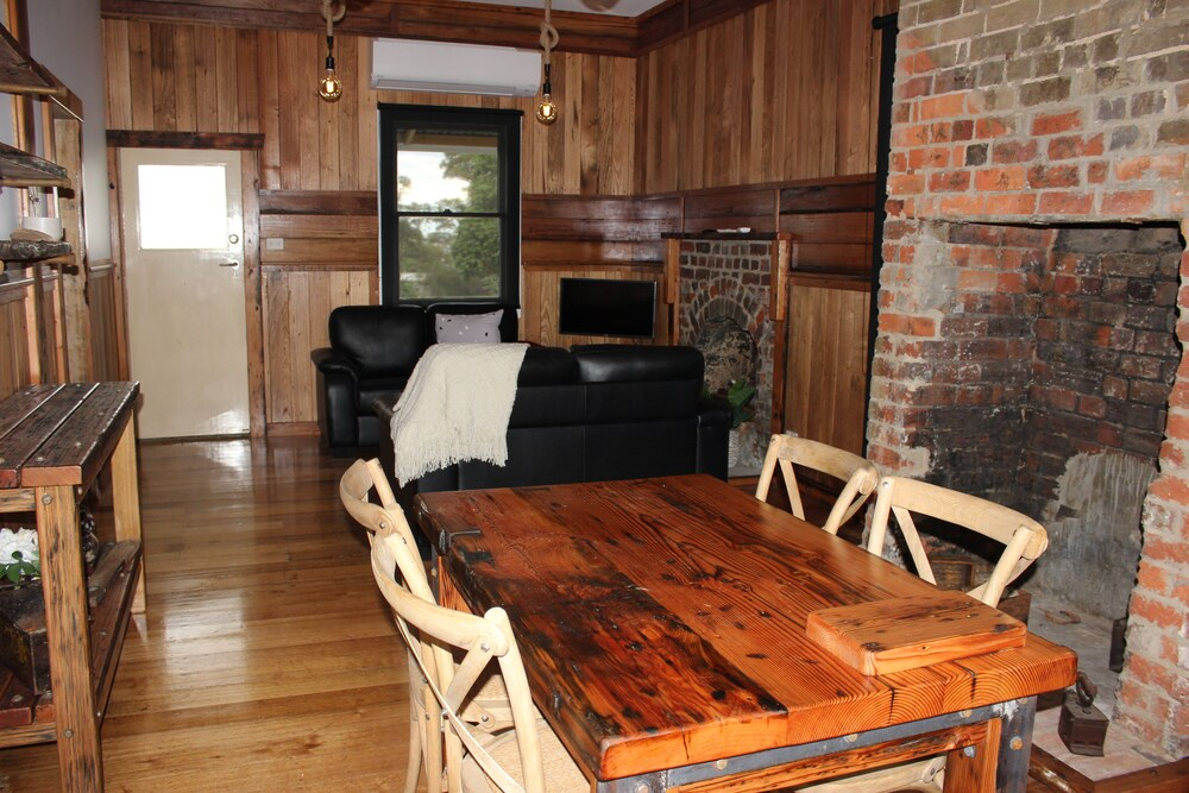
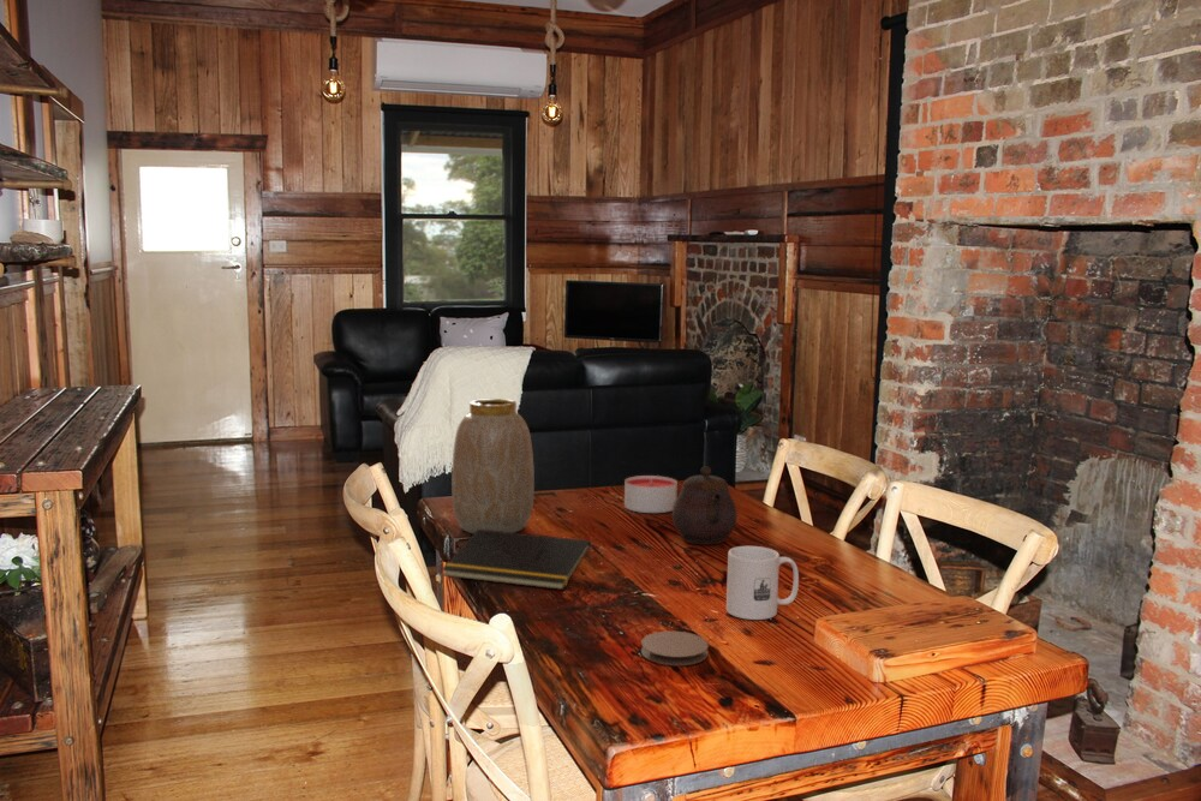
+ coaster (674, 647)
+ mug (763, 581)
+ teapot (704, 502)
+ vase (492, 465)
+ notepad (518, 557)
+ candle (650, 492)
